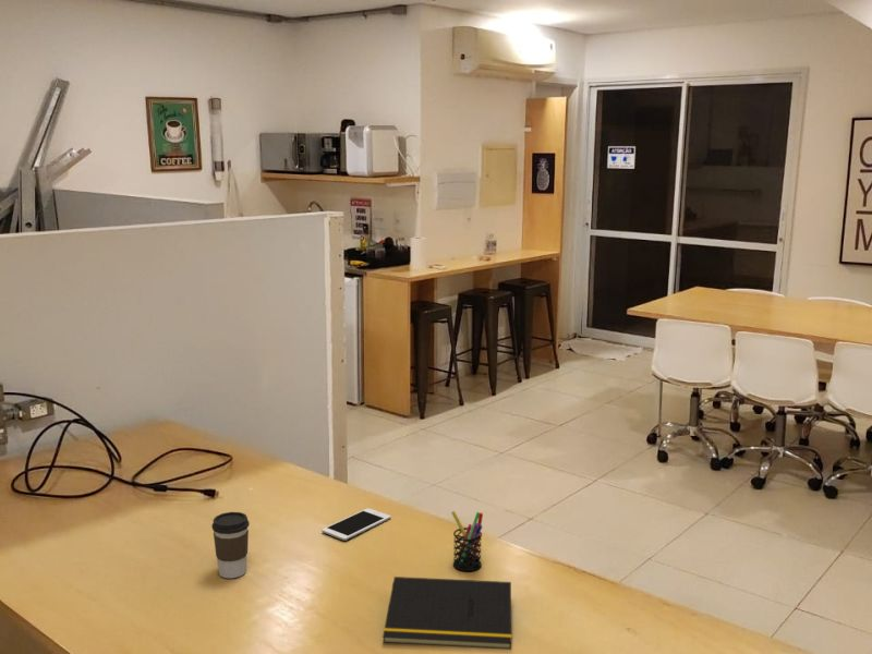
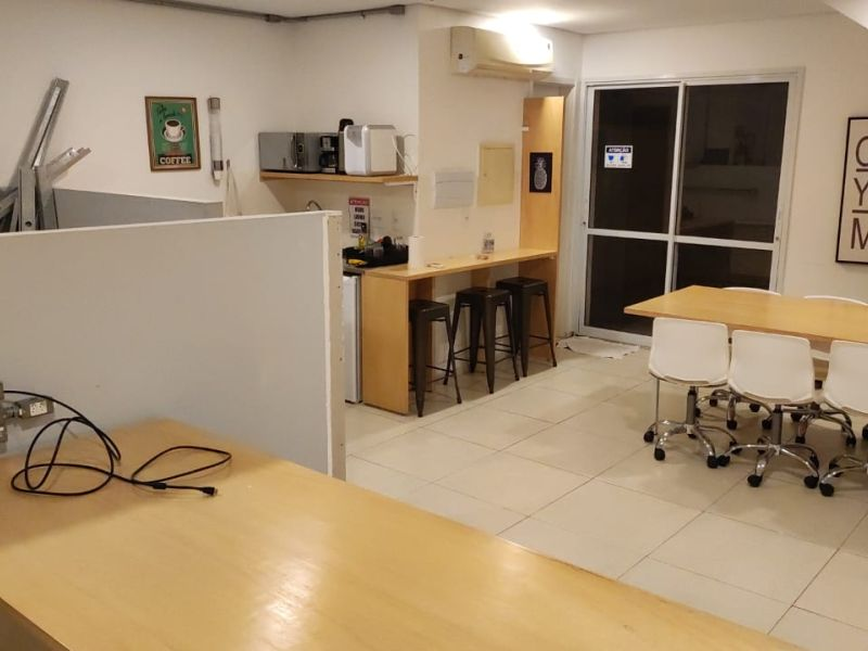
- notepad (449, 610)
- pen holder (470, 536)
- cell phone (356, 523)
- coffee cup (231, 545)
